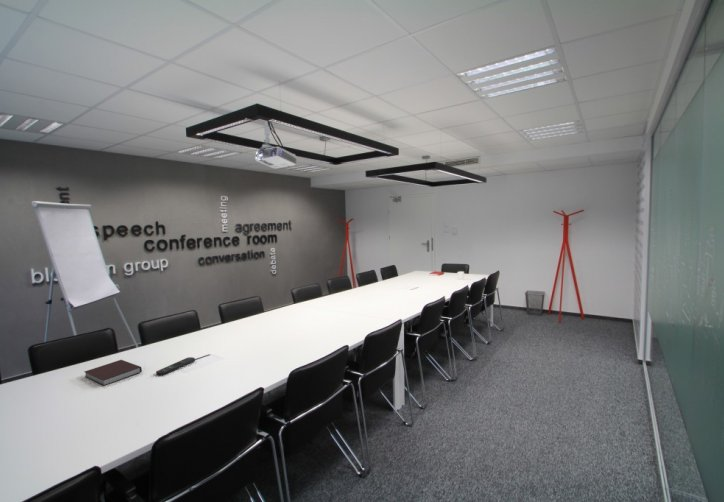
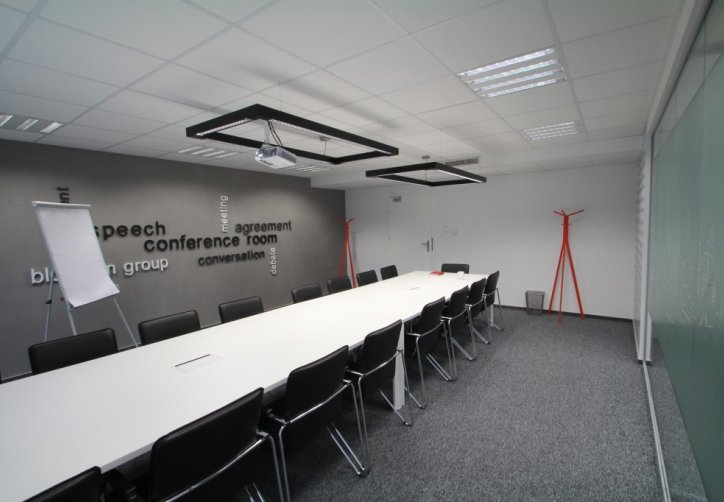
- remote control (176, 365)
- notebook (113, 371)
